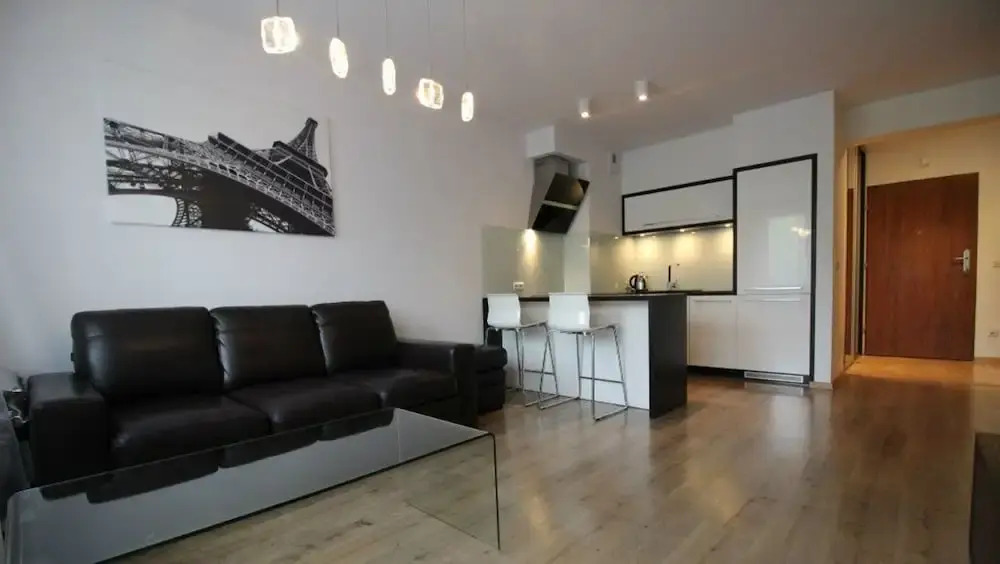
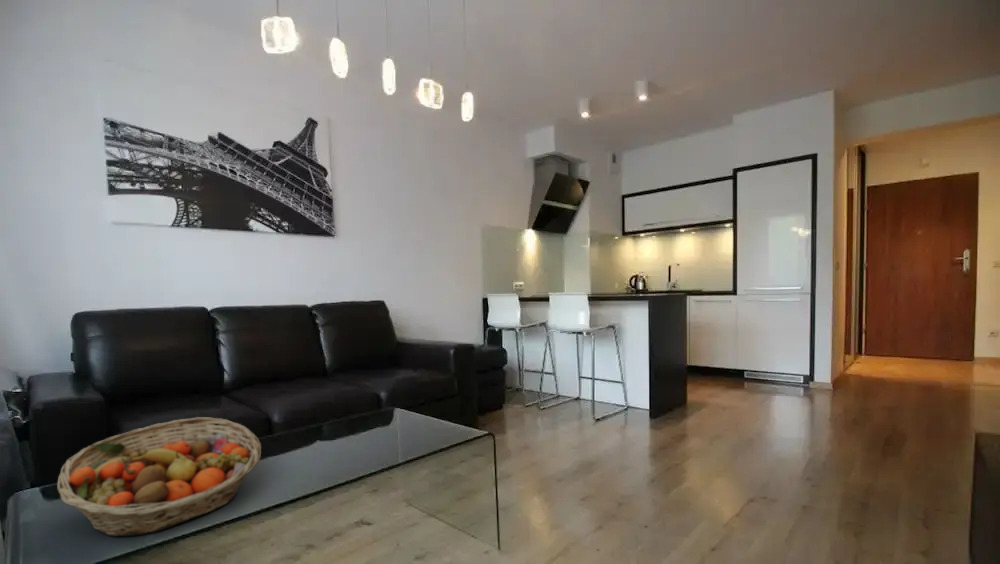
+ fruit basket (169, 471)
